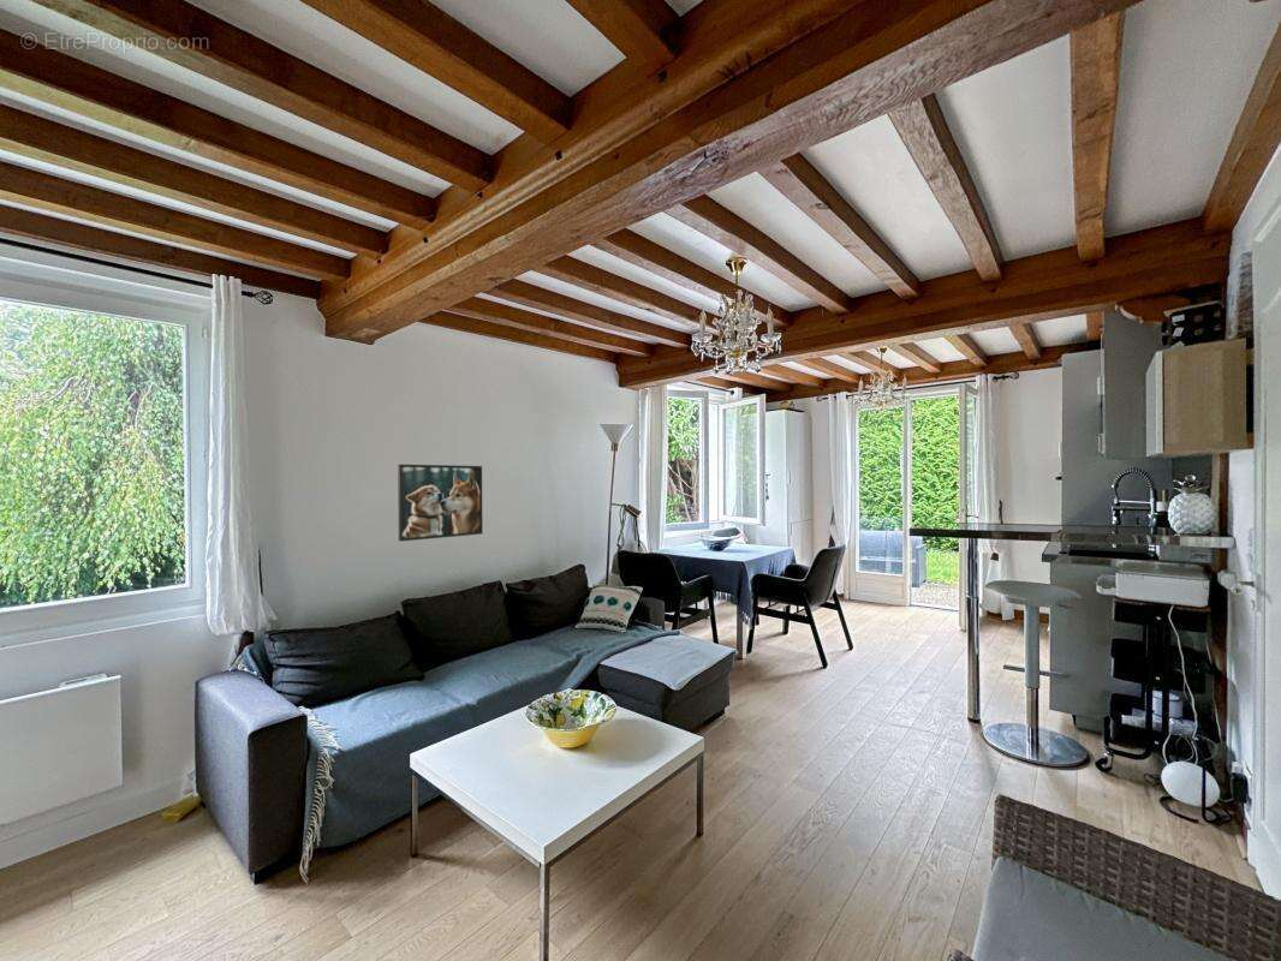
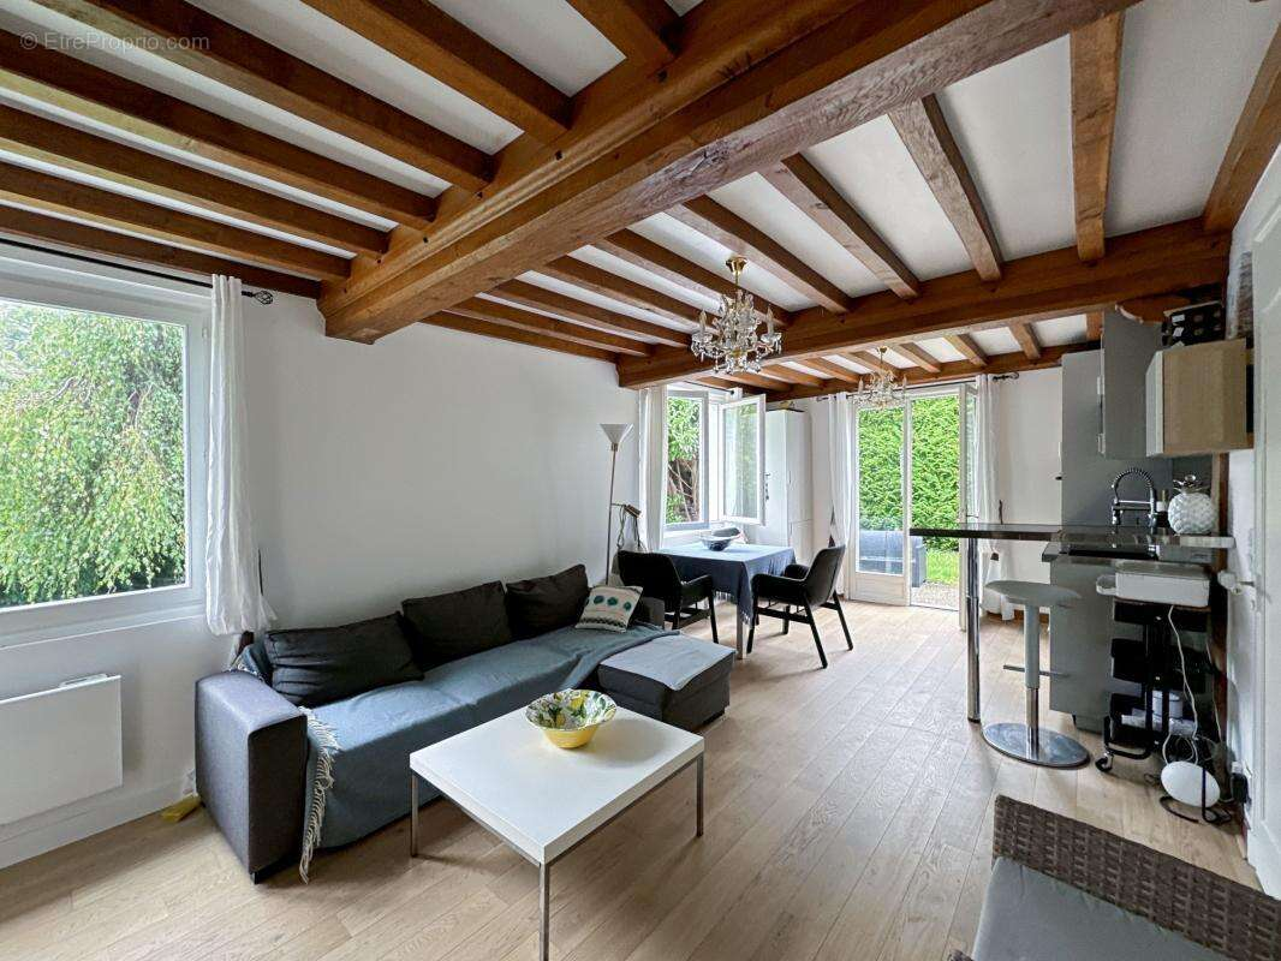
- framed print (442, 501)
